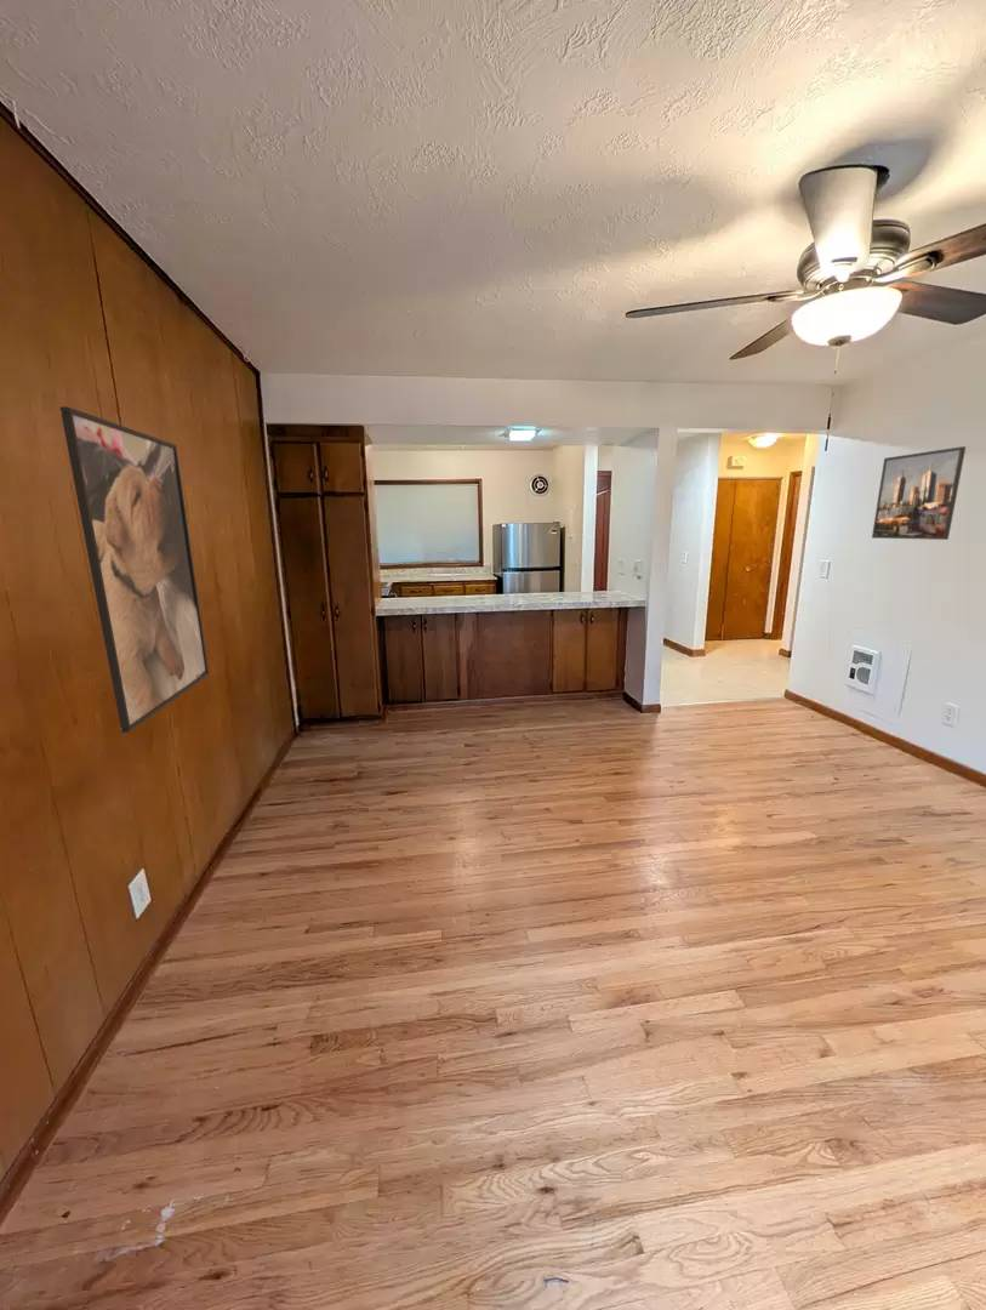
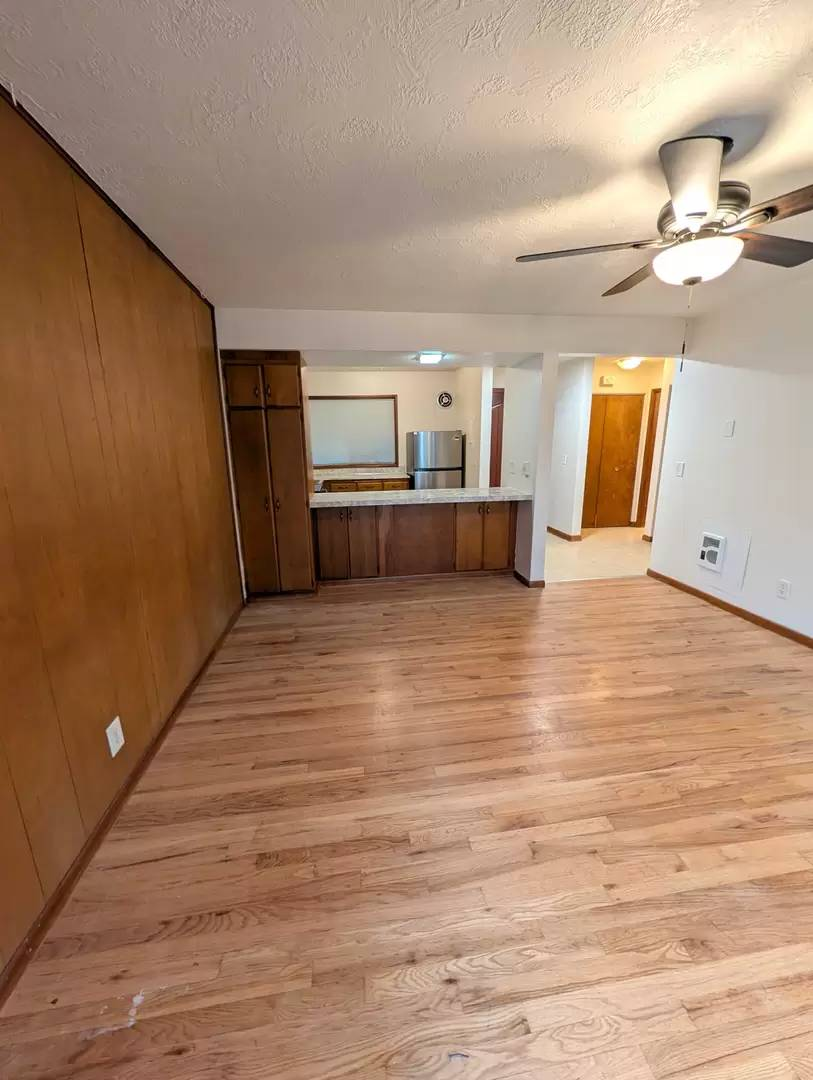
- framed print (152, 571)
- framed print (914, 496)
